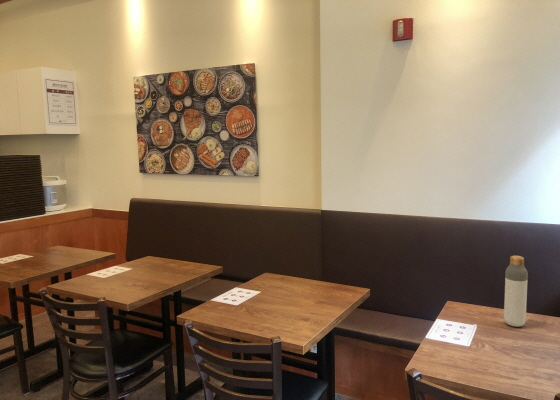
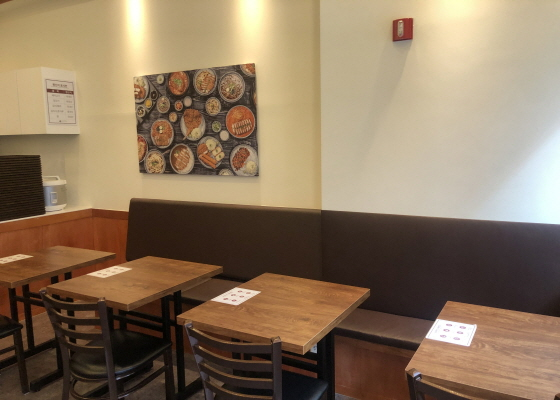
- bottle (515, 290)
